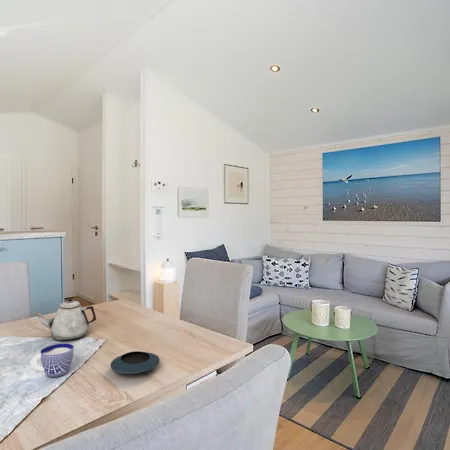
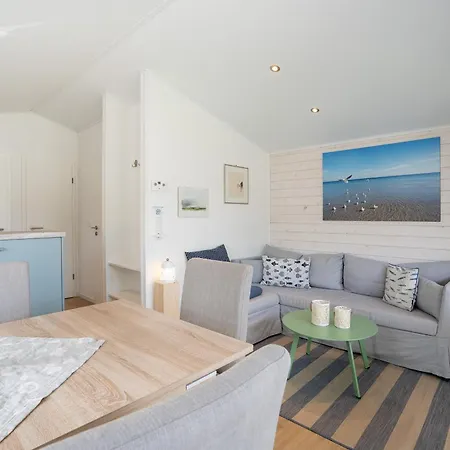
- cup (52, 361)
- saucer (135, 360)
- teapot (66, 317)
